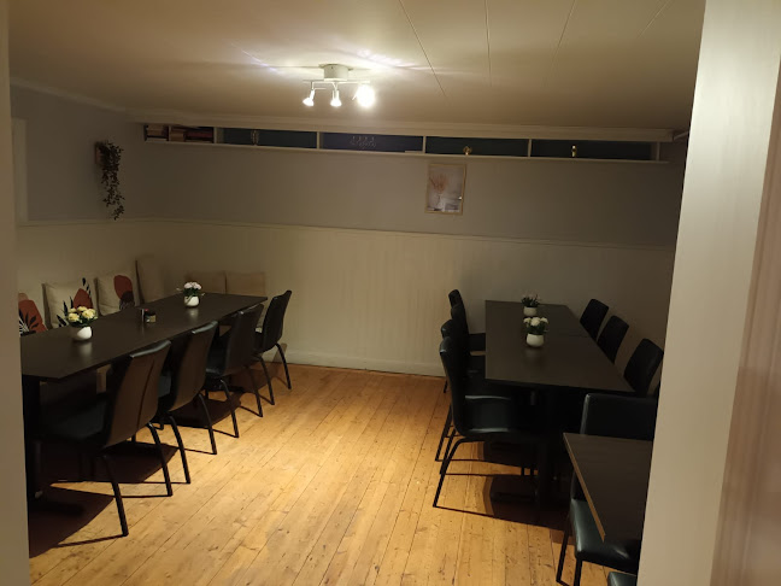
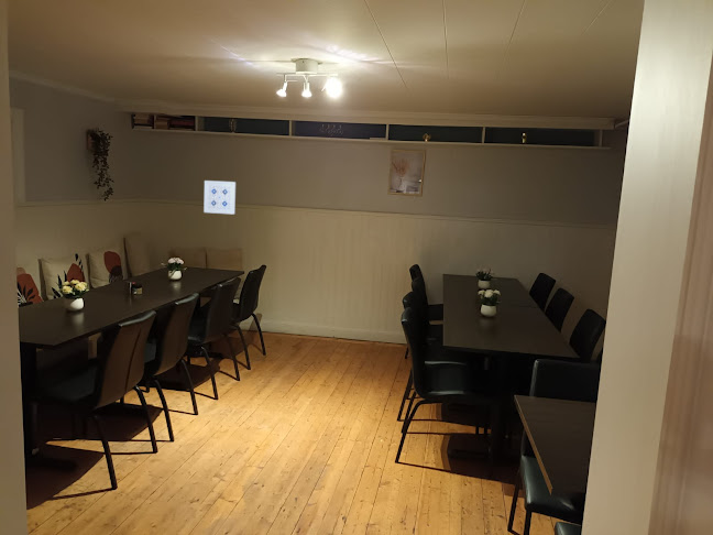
+ wall art (219, 197)
